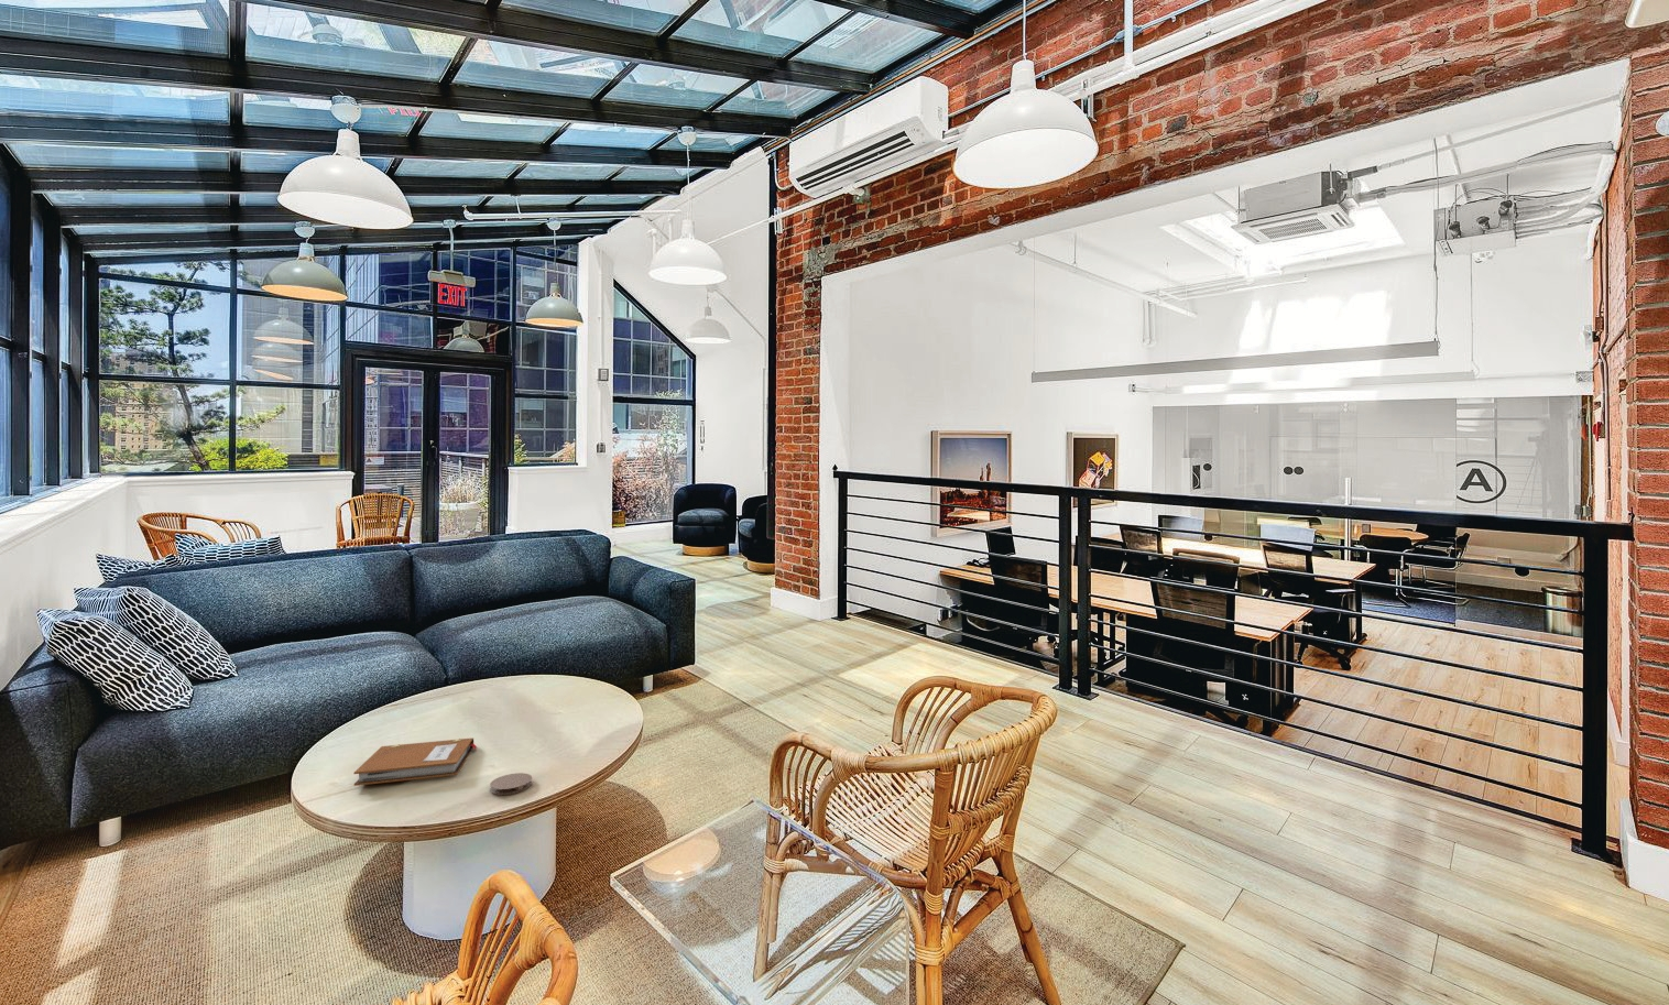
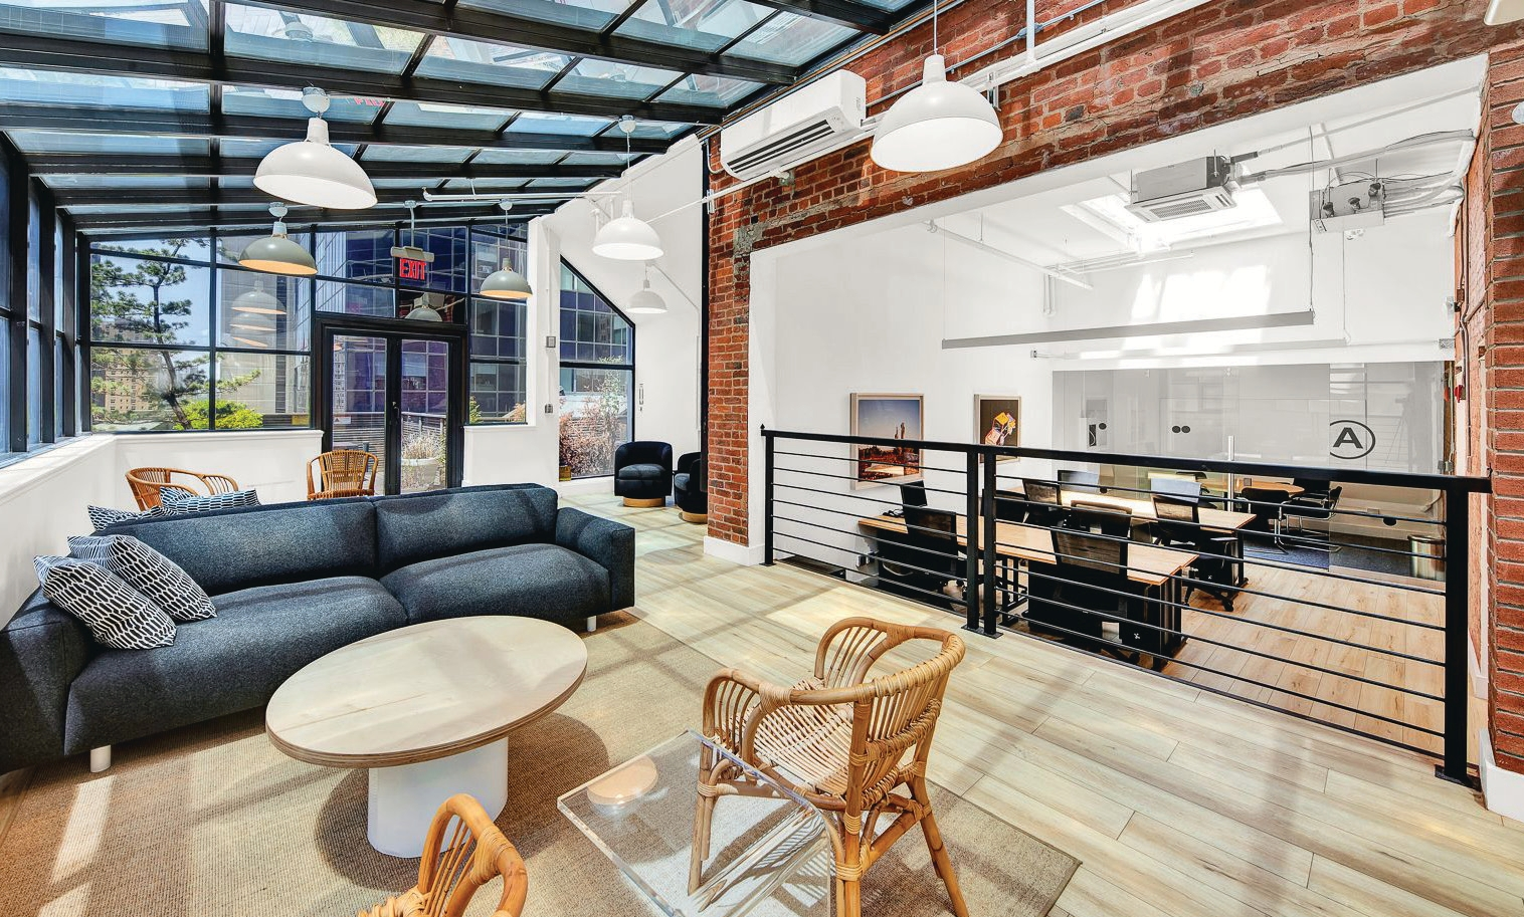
- notebook (421, 758)
- coaster (510, 782)
